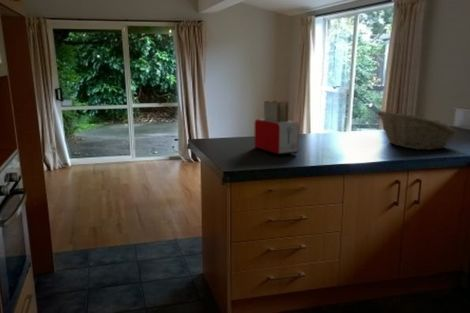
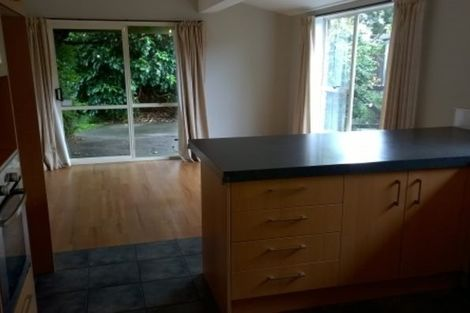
- fruit basket (413, 128)
- toaster (276, 126)
